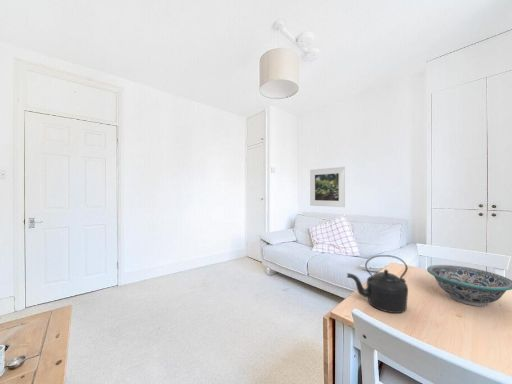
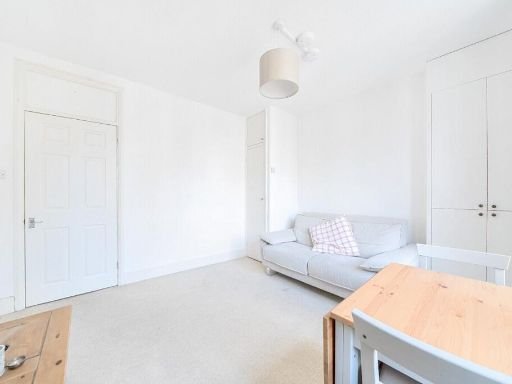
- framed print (326, 187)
- kettle (376, 279)
- decorative bowl (467, 287)
